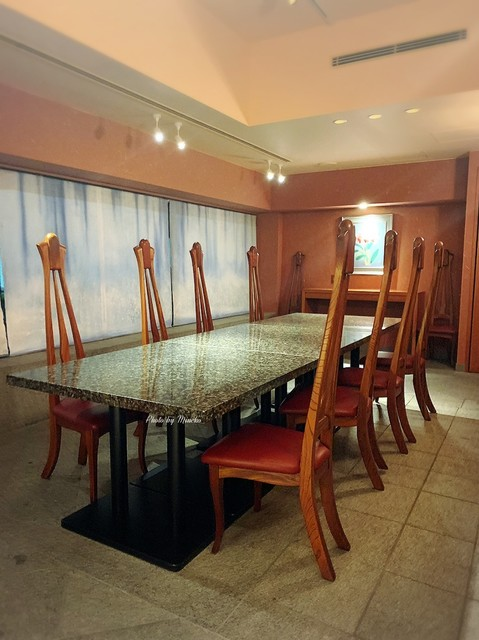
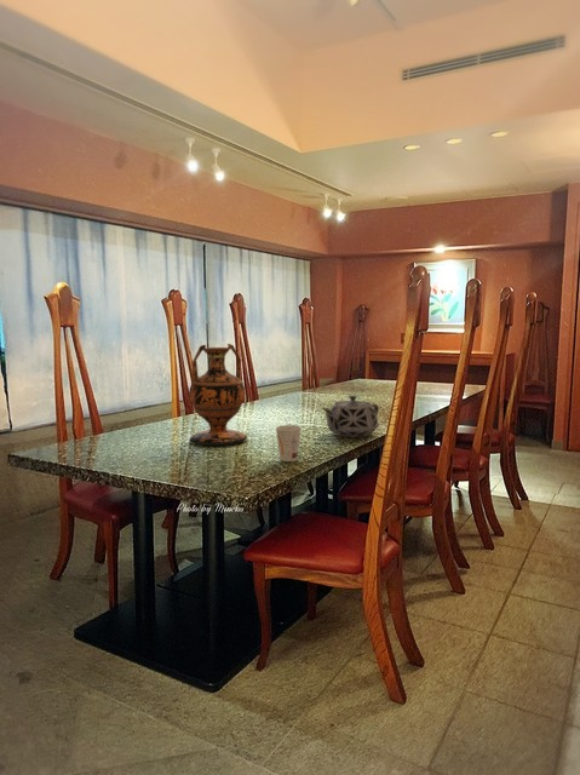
+ teapot (350, 414)
+ vase (217, 392)
+ cup (288, 443)
